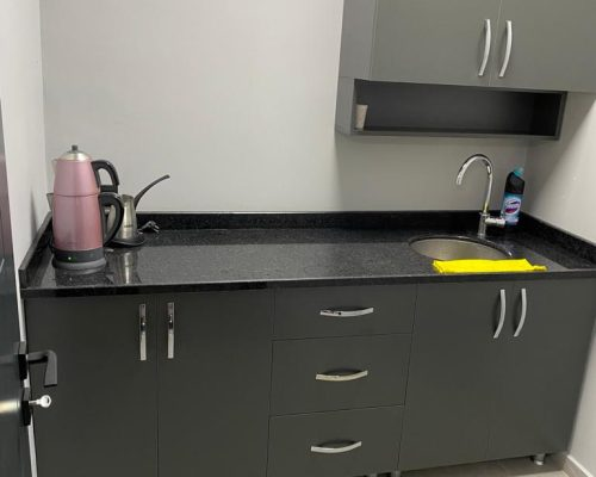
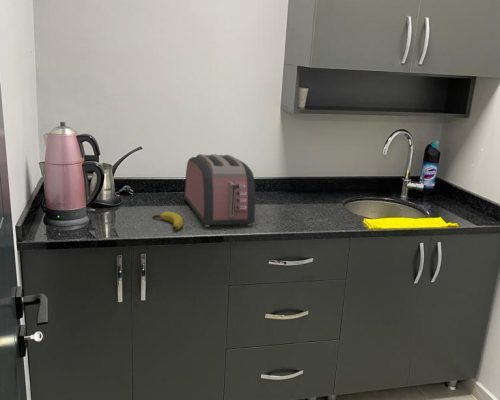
+ toaster (218, 185)
+ banana (169, 218)
